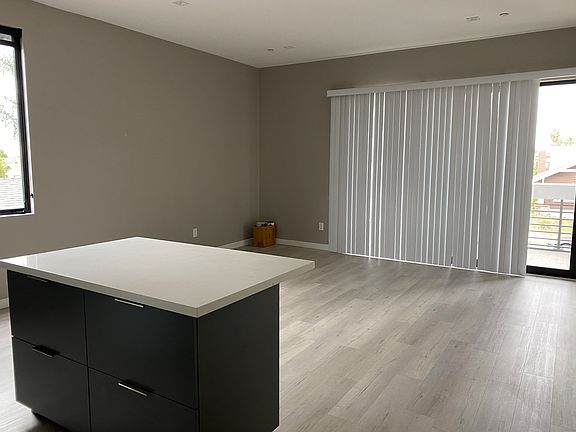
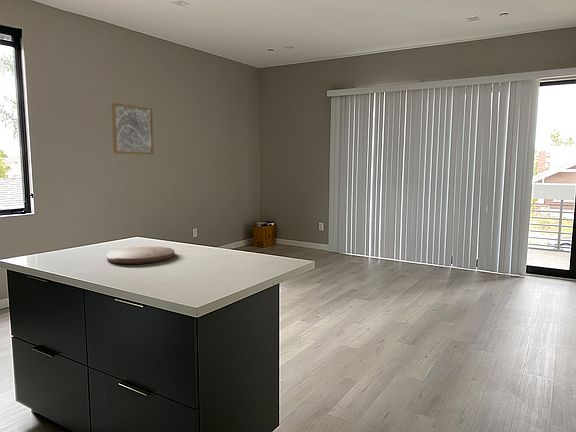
+ wall art (133, 130)
+ cutting board (141, 254)
